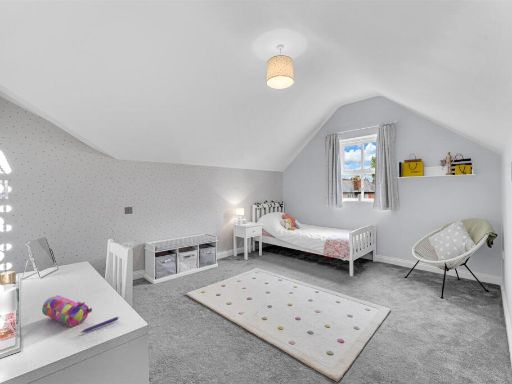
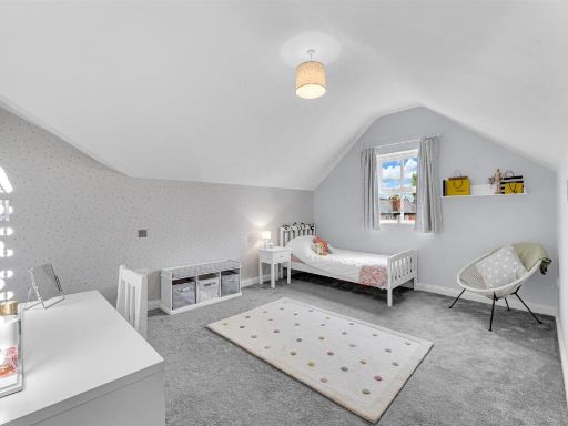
- pen (100, 324)
- pencil case (66, 309)
